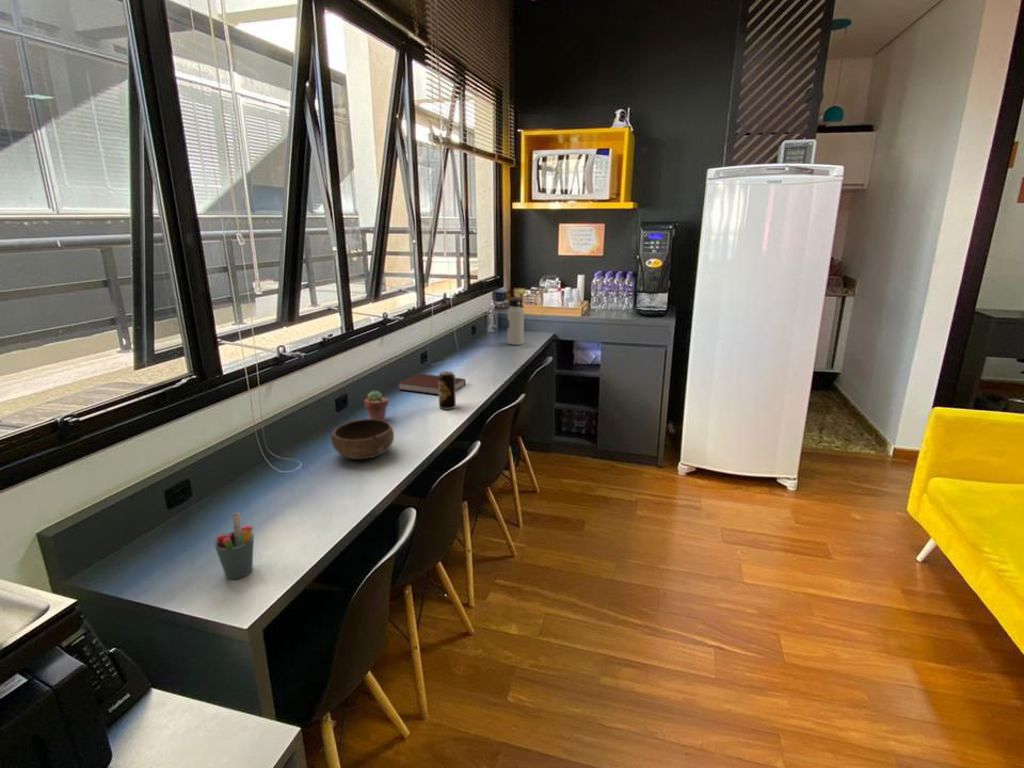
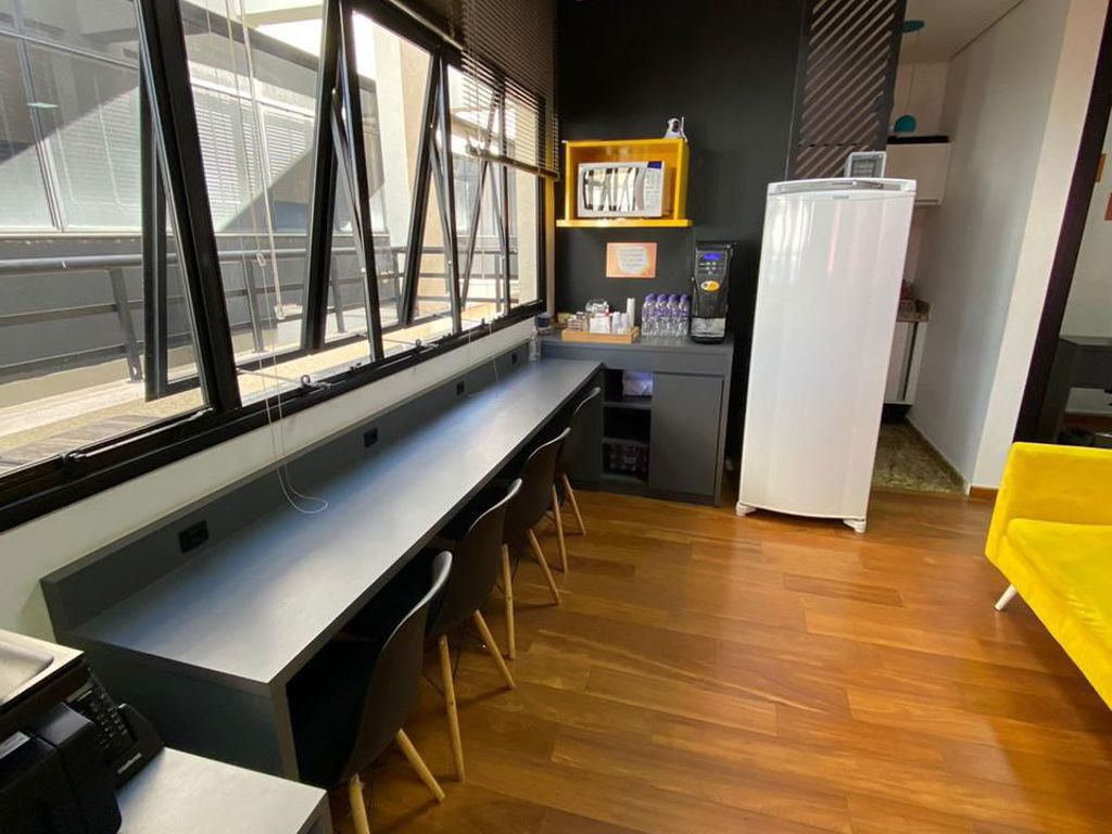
- potted succulent (376, 405)
- pen holder (235, 547)
- notebook (432, 384)
- water bottle (515, 321)
- bowl (363, 440)
- beverage can (447, 390)
